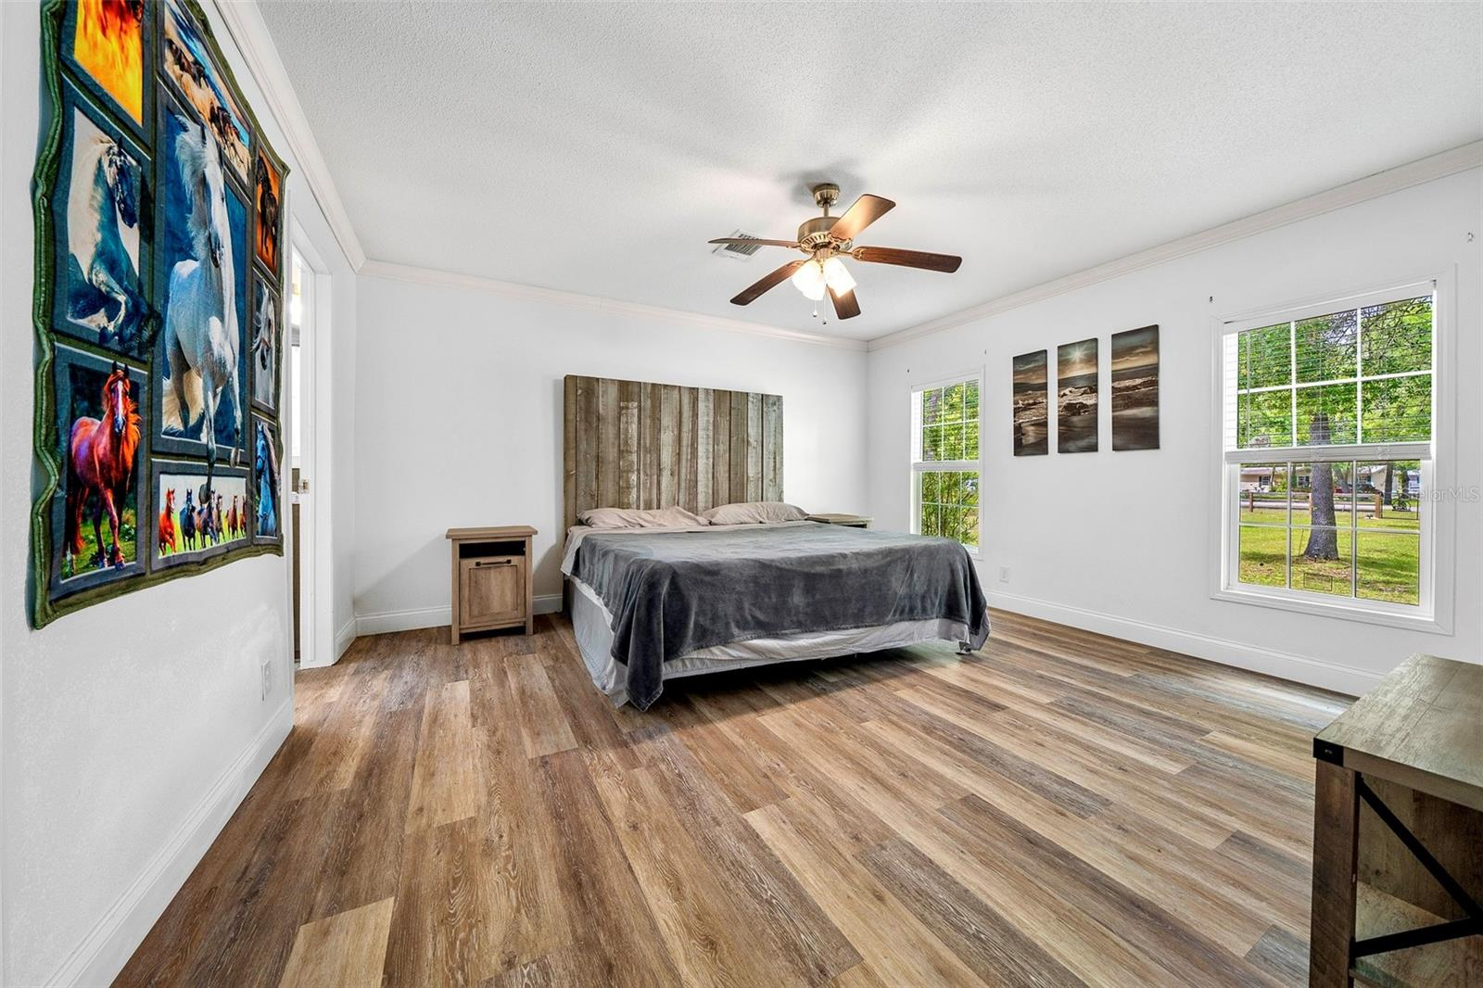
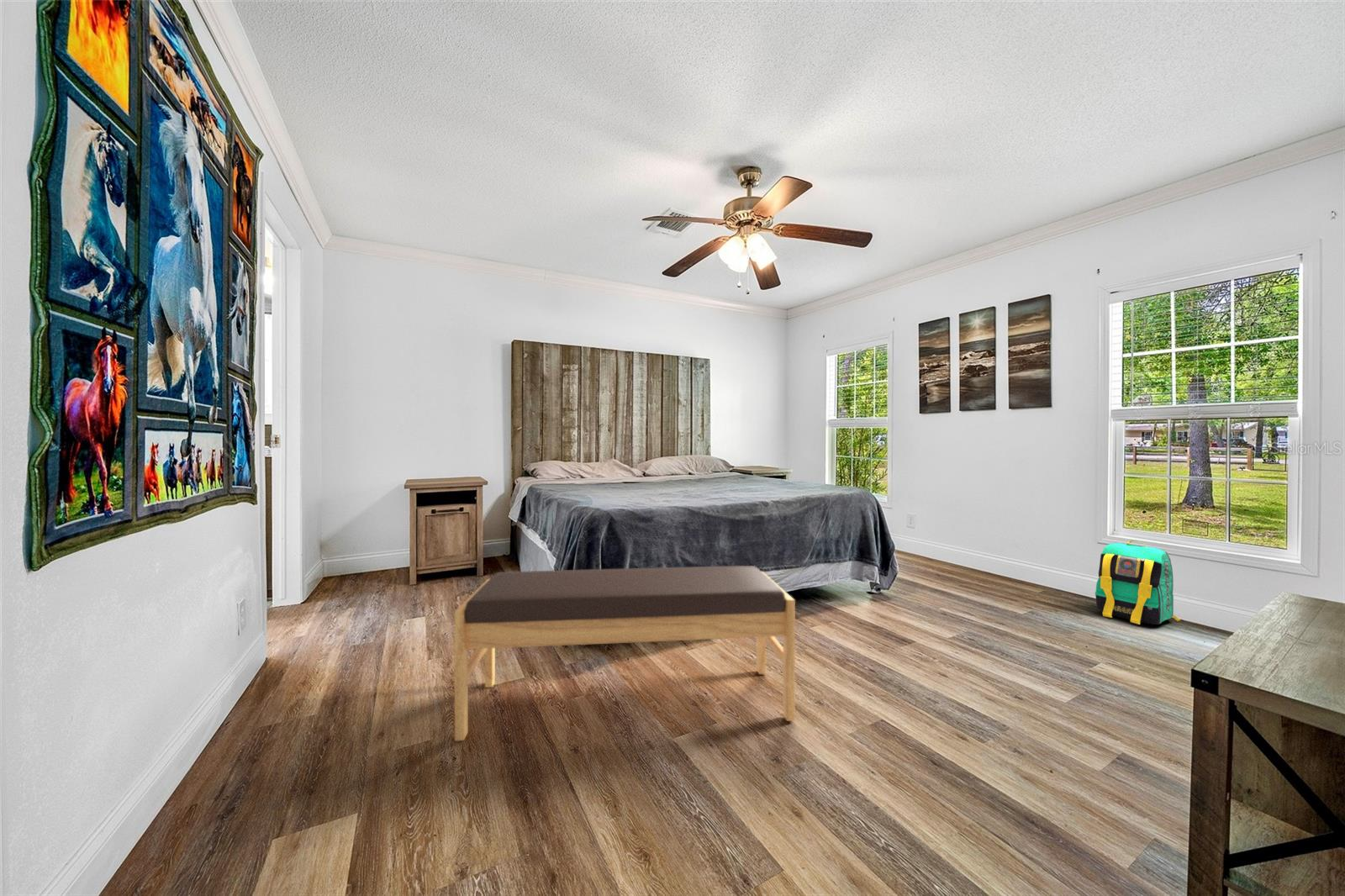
+ bench (630, 640)
+ backpack (1135, 578)
